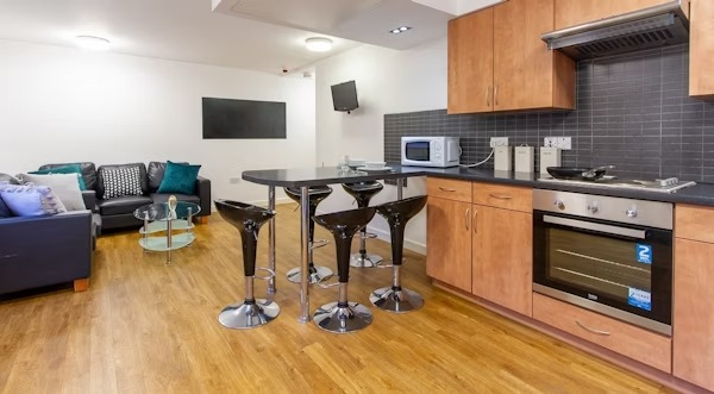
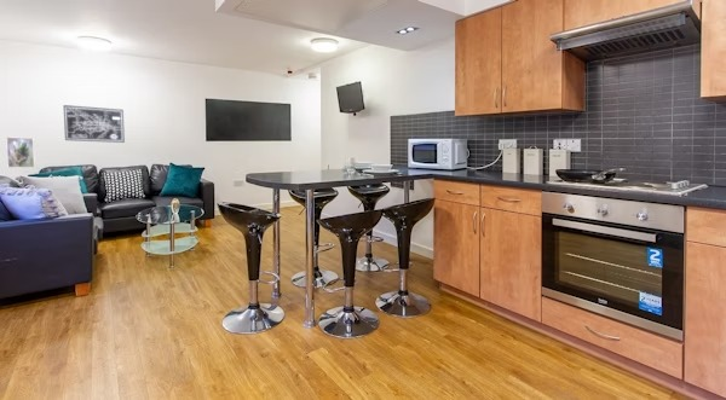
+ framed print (21, 152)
+ wall art (94, 124)
